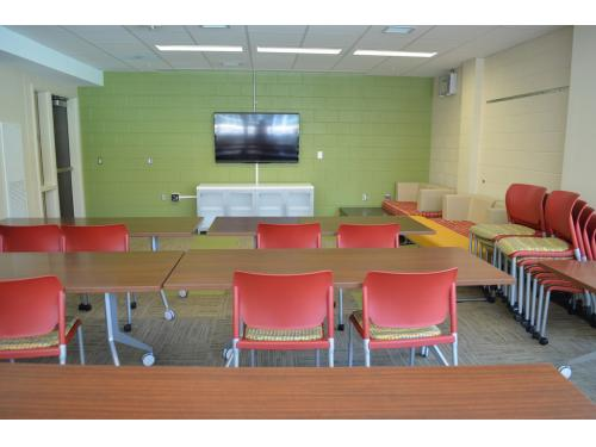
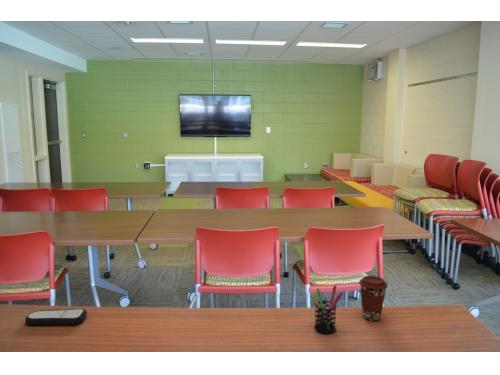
+ pen holder (325, 306)
+ coffee cup (372, 298)
+ remote control (56, 316)
